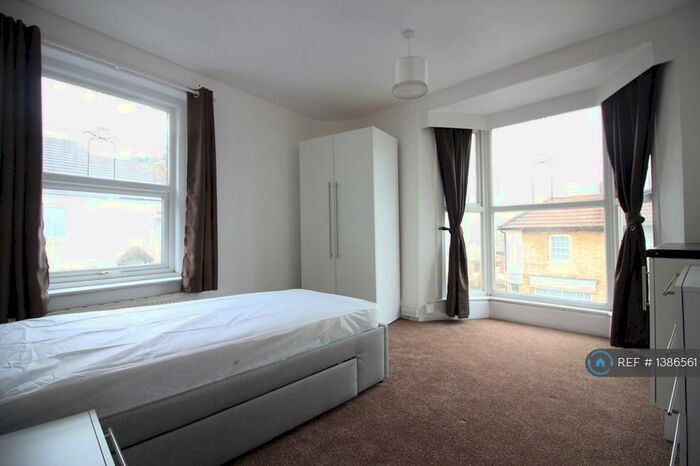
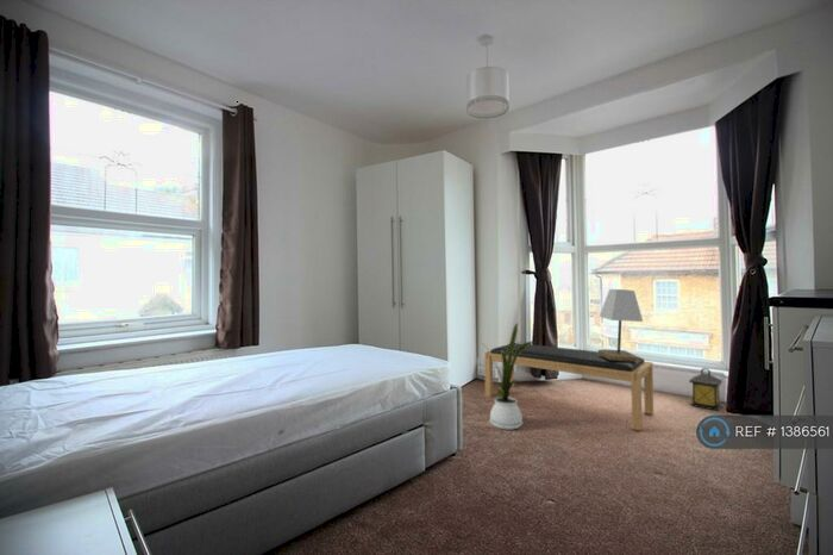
+ bench (565, 372)
+ lantern (706, 386)
+ lamp (619, 324)
+ house plant (507, 374)
